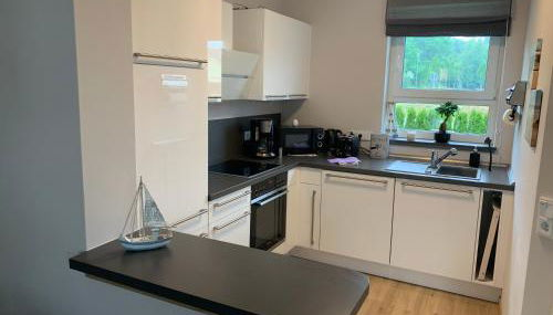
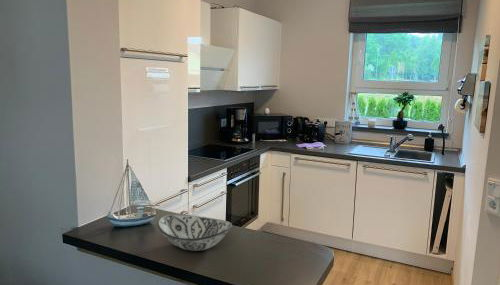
+ decorative bowl (194, 234)
